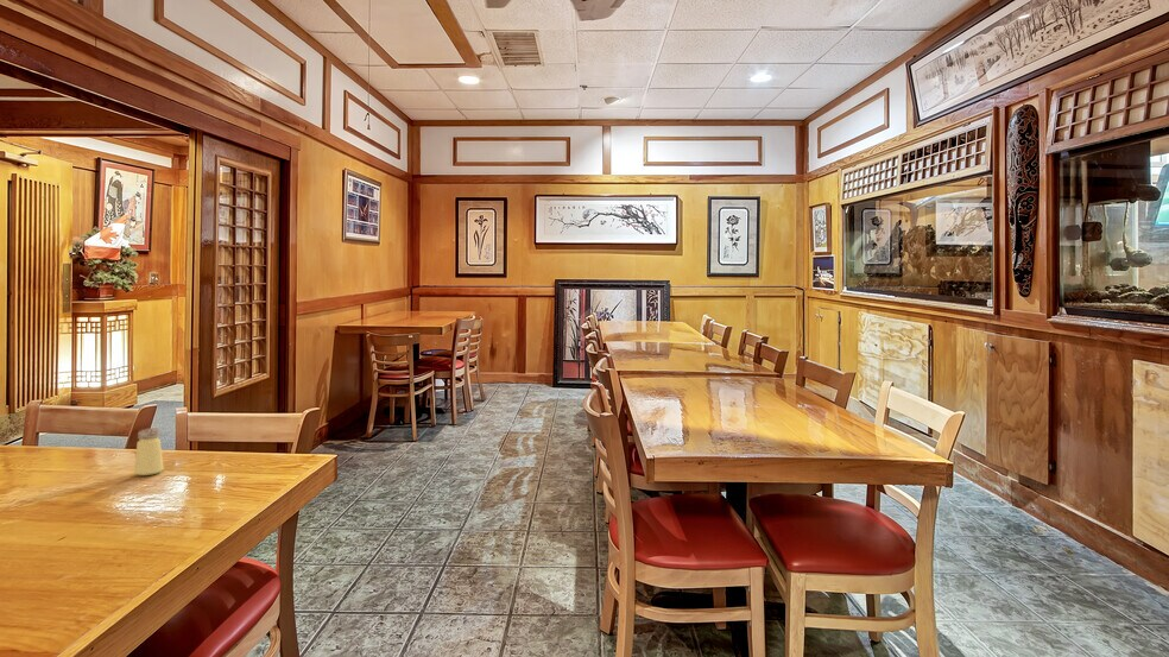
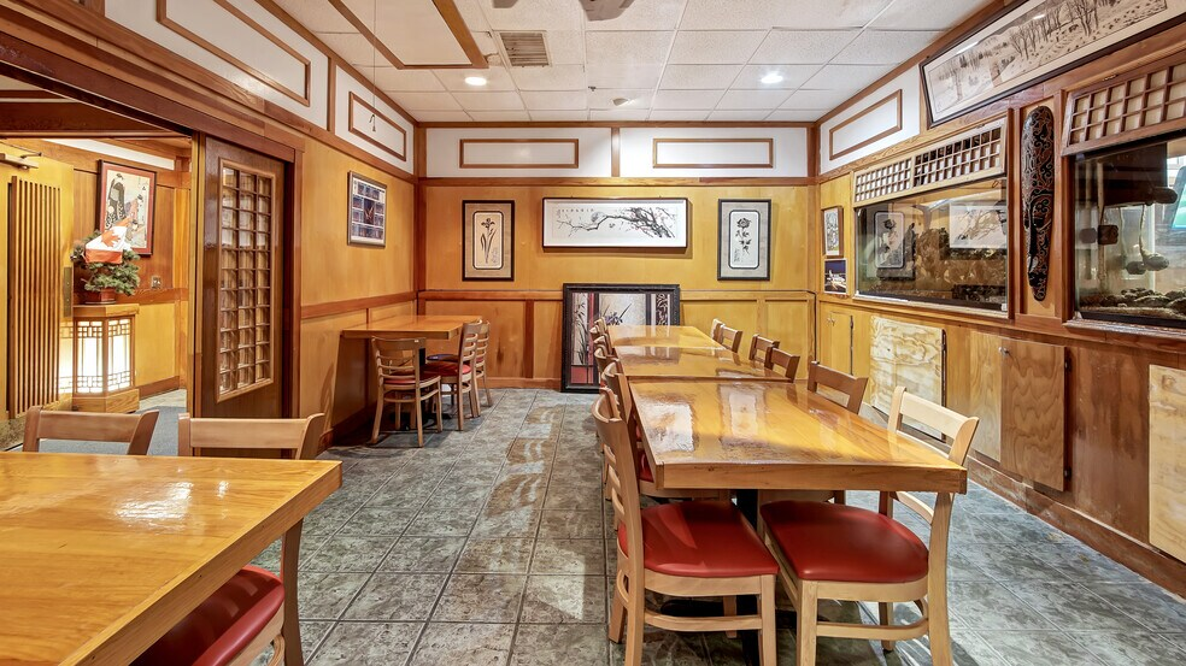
- saltshaker (149, 450)
